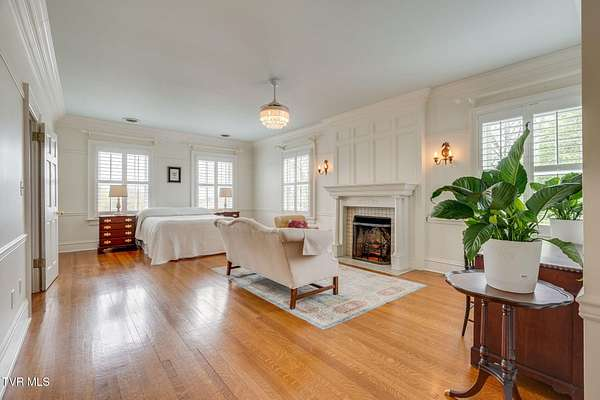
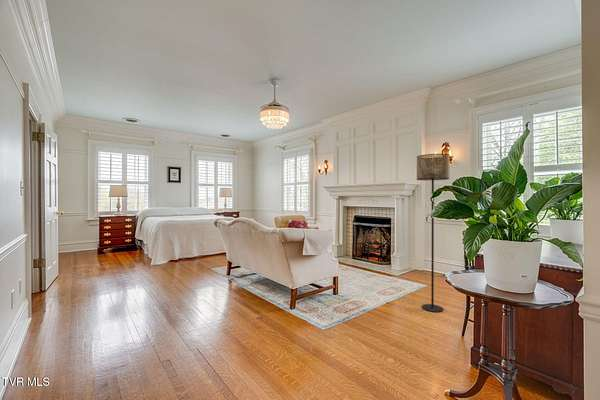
+ floor lamp (432, 232)
